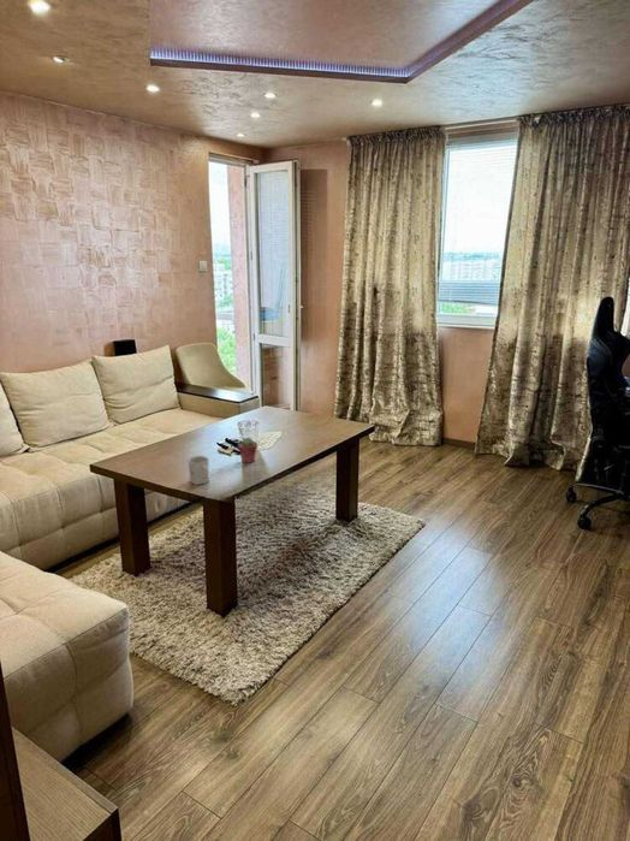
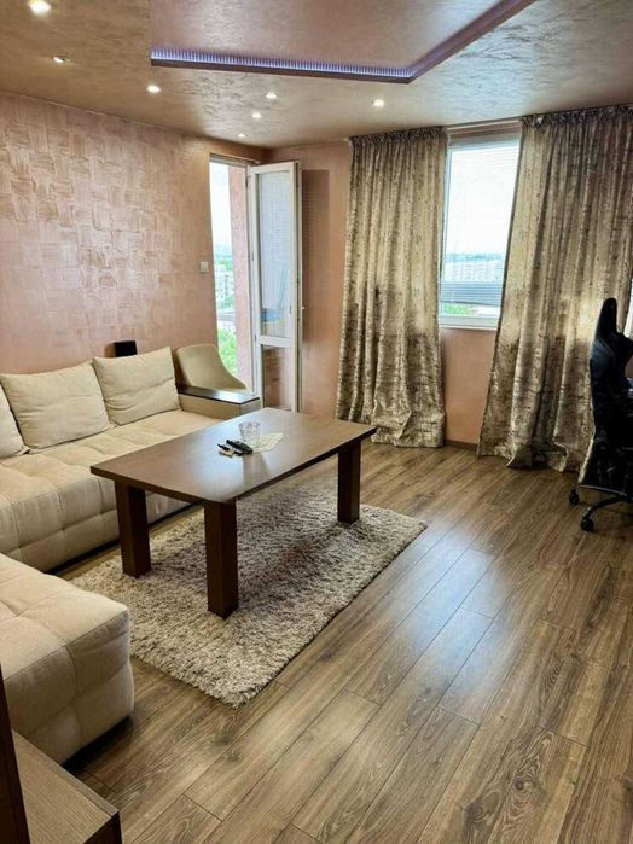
- potted succulent (248, 449)
- mug (200, 470)
